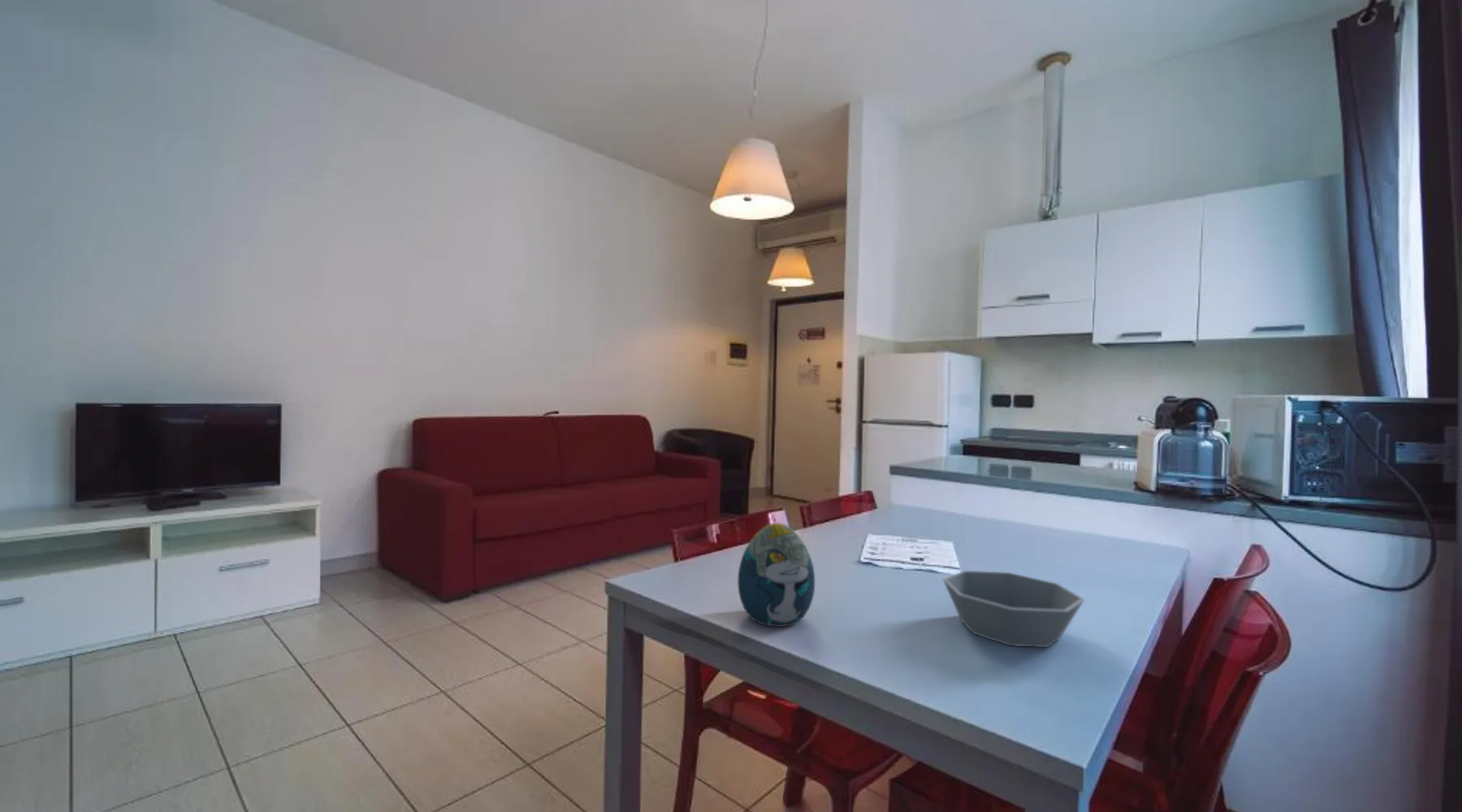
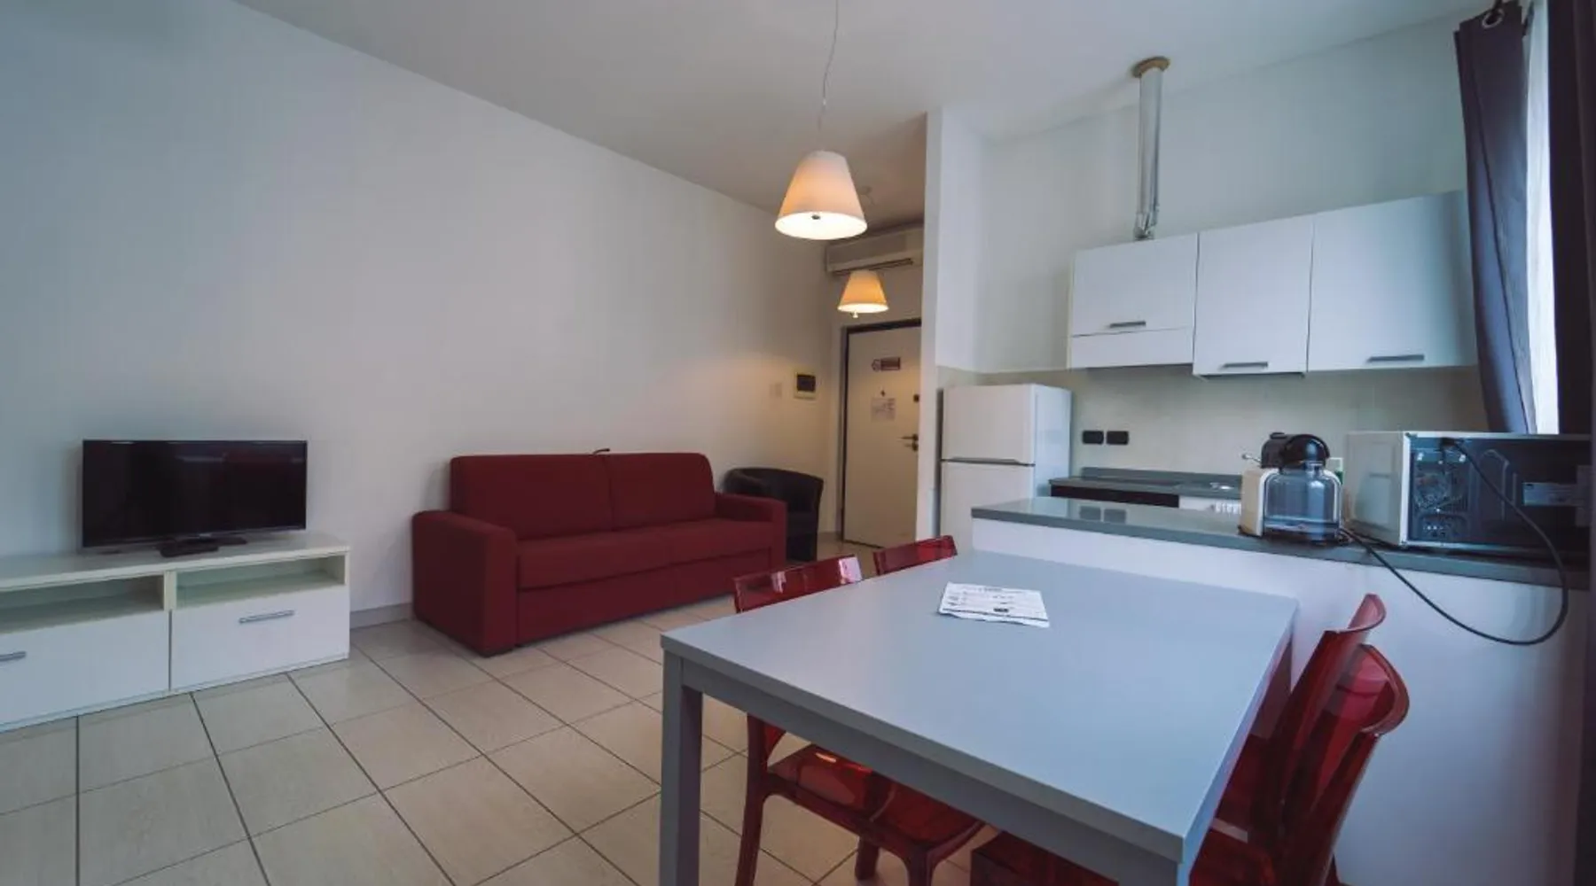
- decorative egg (776, 570)
- bowl (1010, 608)
